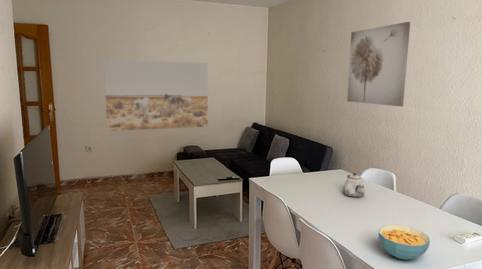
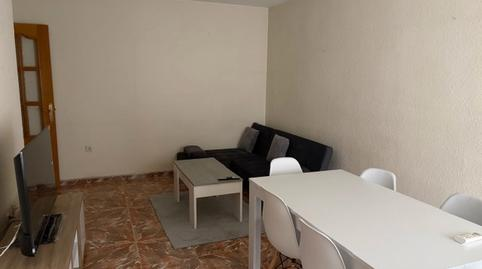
- wall art (159, 95)
- wall art (375, 66)
- teapot (355, 184)
- cereal bowl (402, 245)
